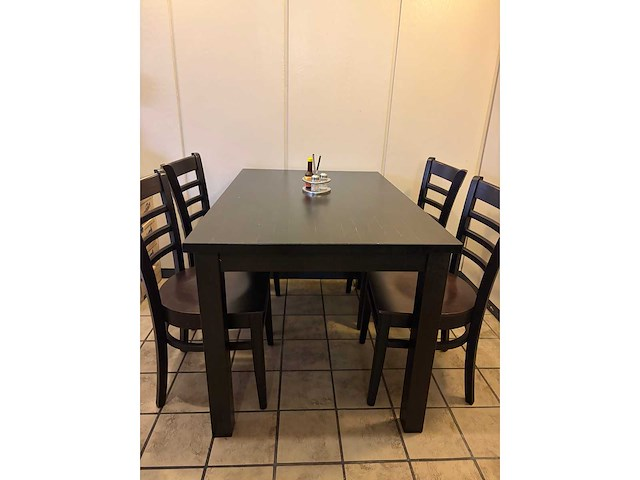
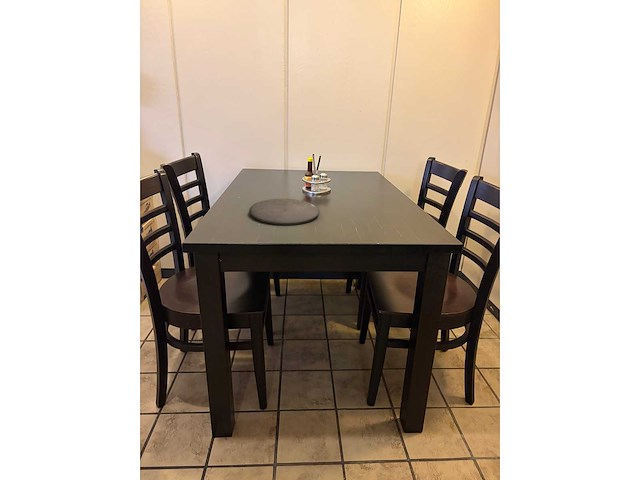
+ plate (284, 210)
